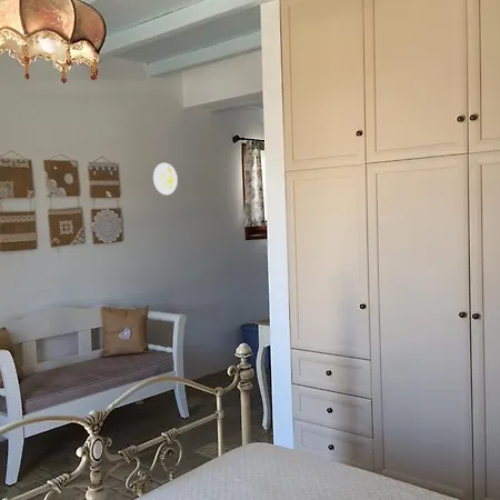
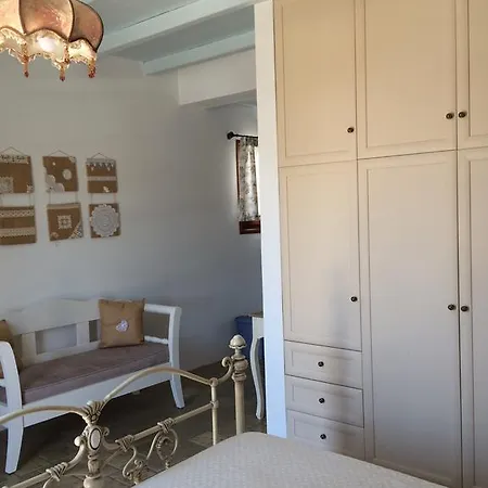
- decorative plate (164, 179)
